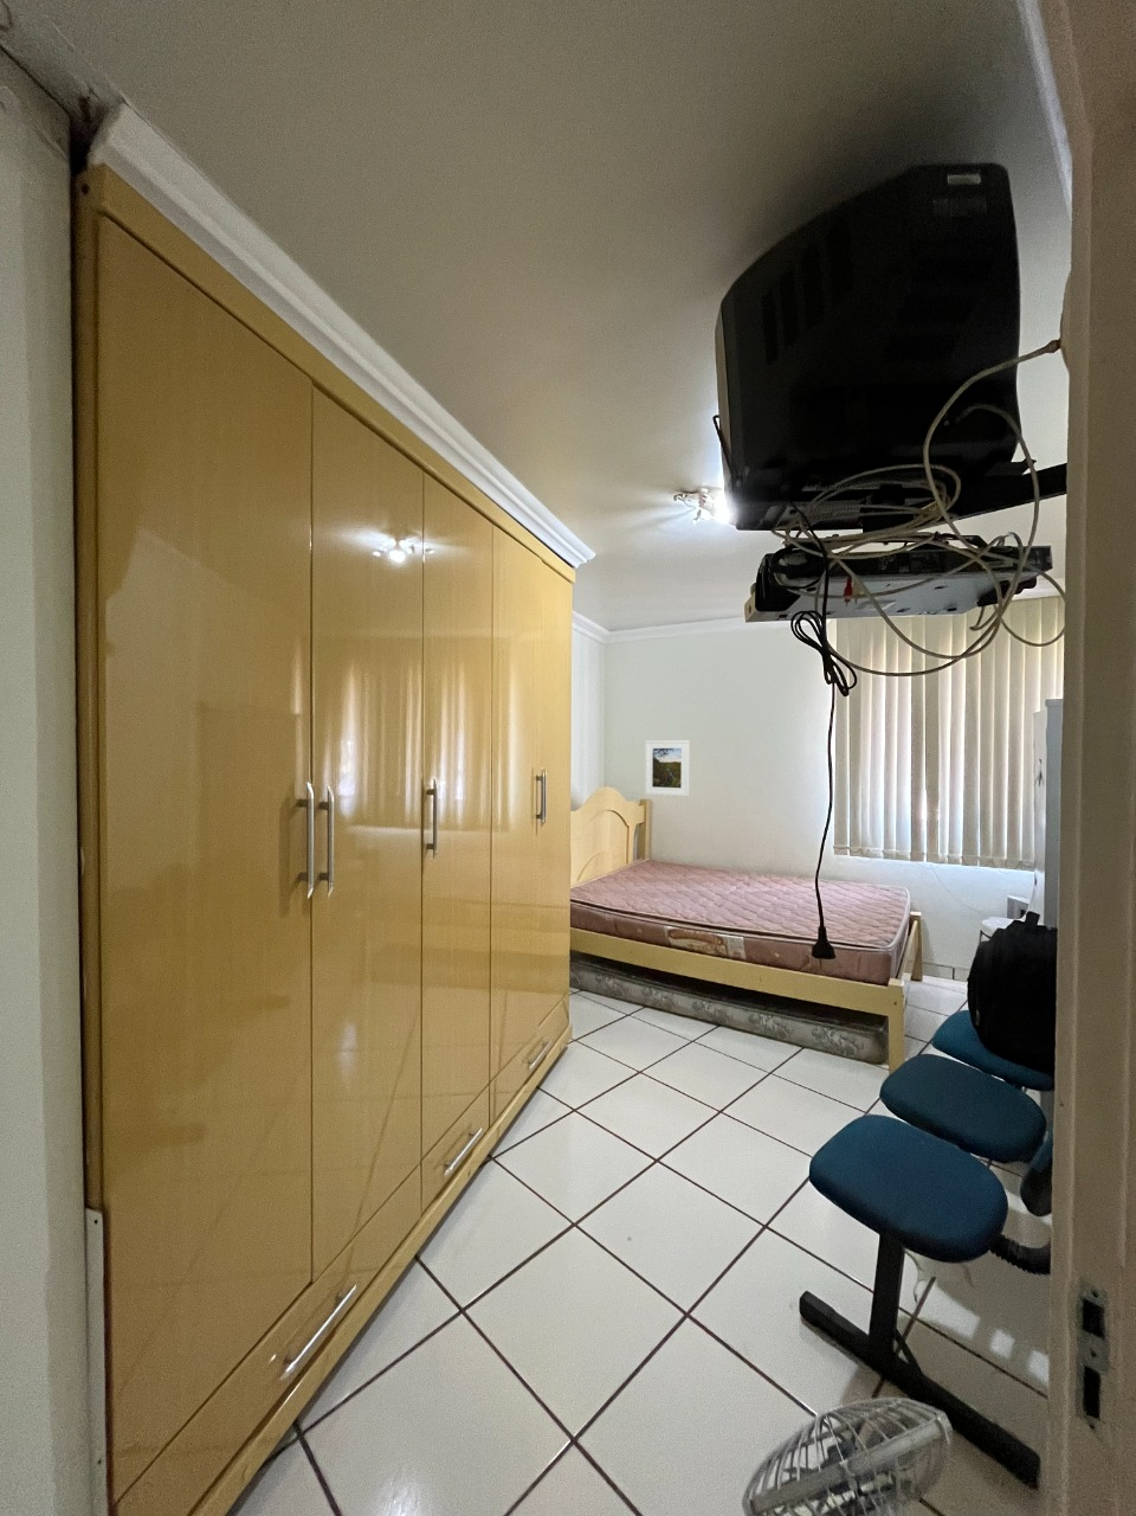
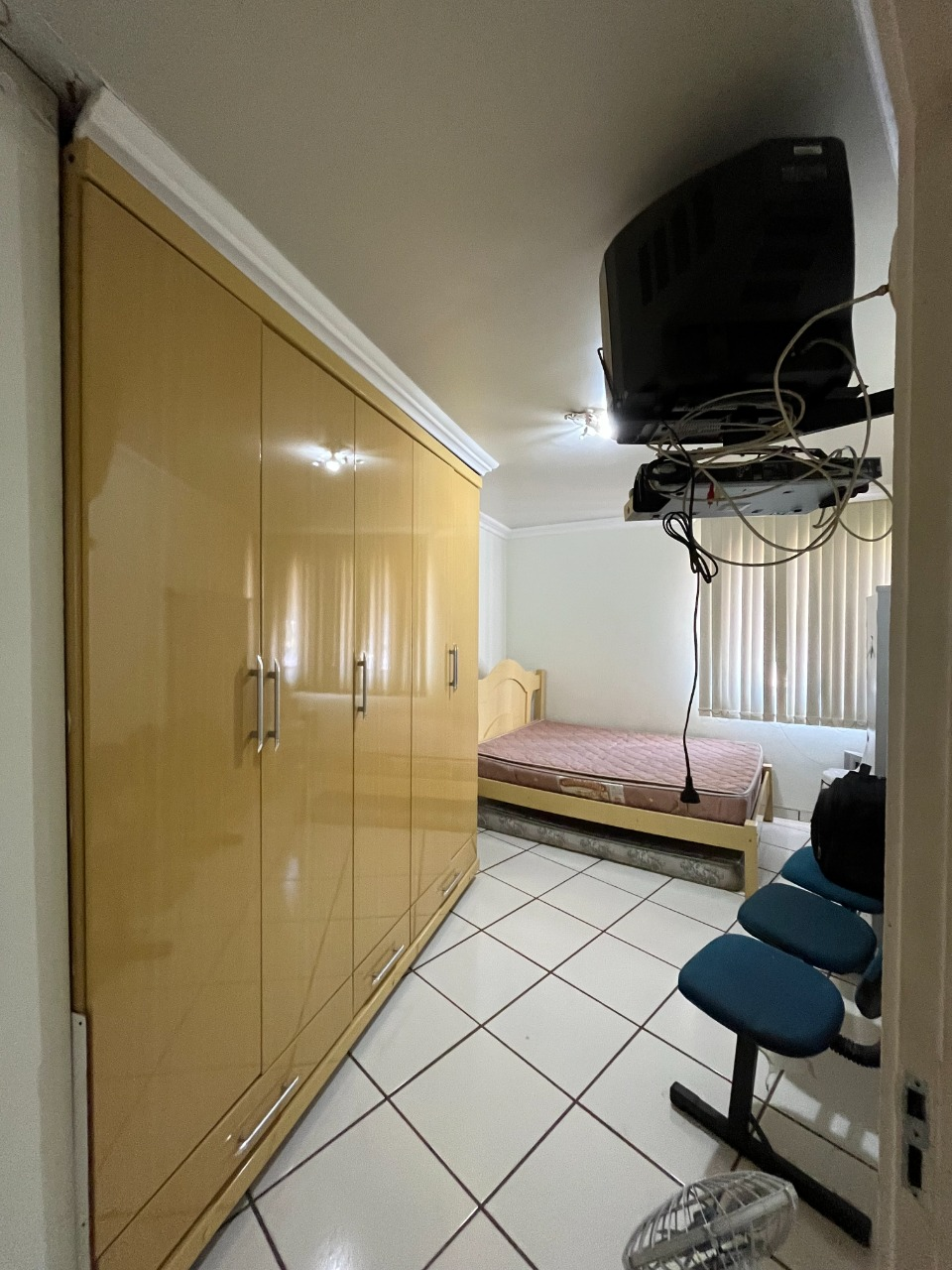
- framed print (666, 768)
